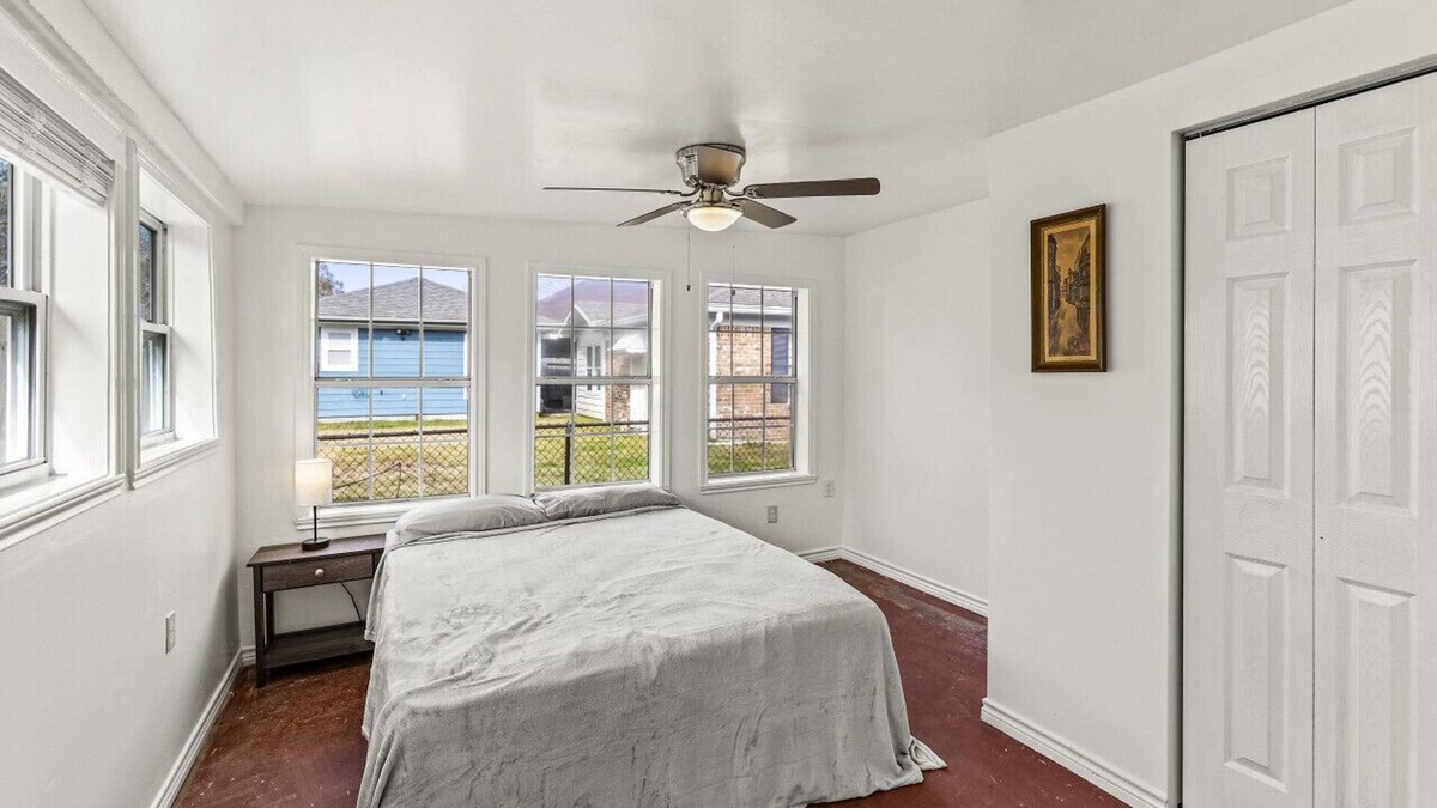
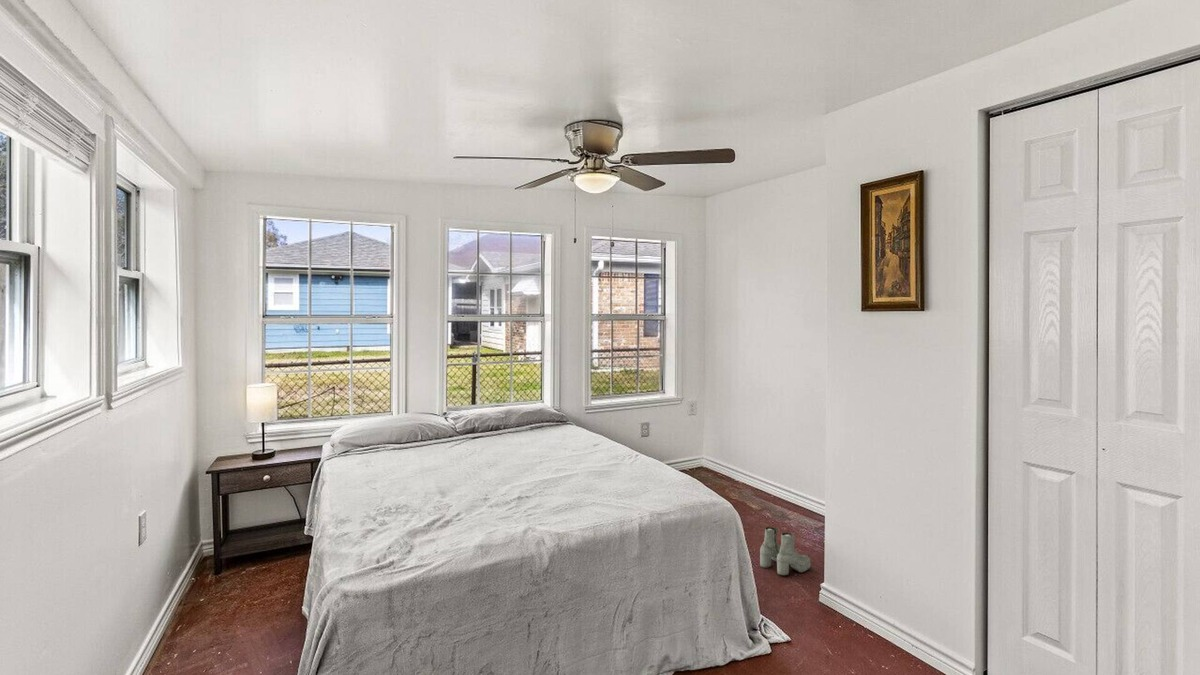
+ boots (784, 548)
